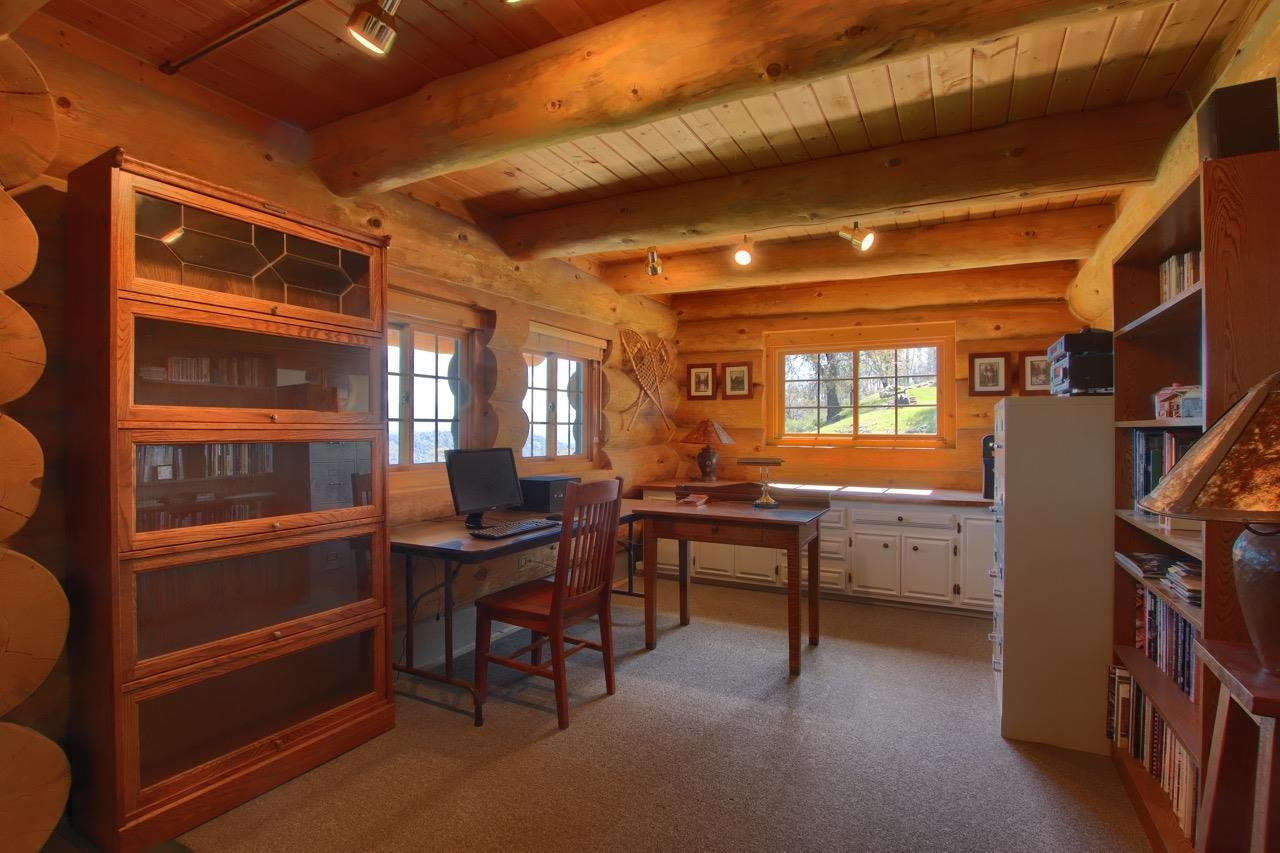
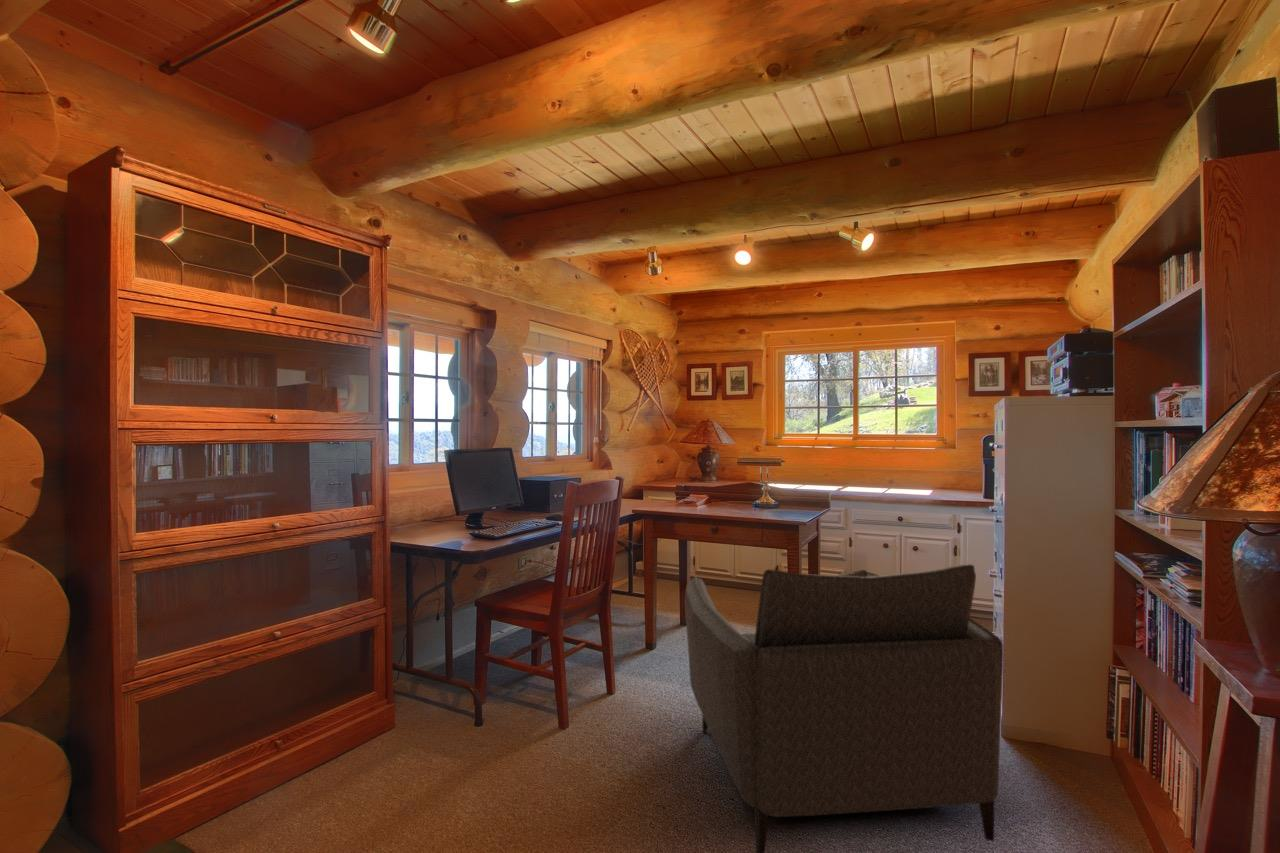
+ armchair (824, 659)
